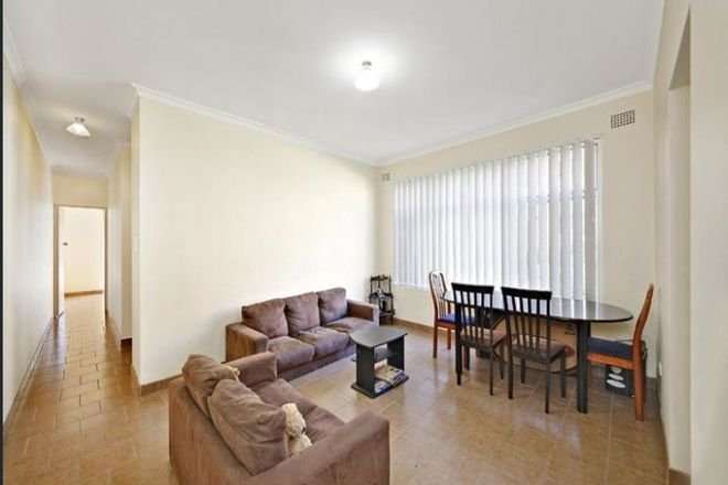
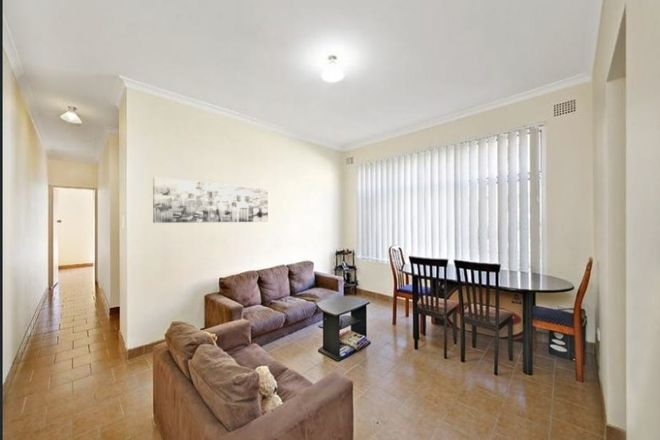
+ wall art (219, 203)
